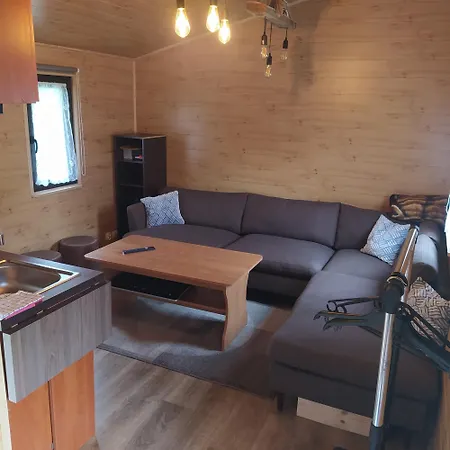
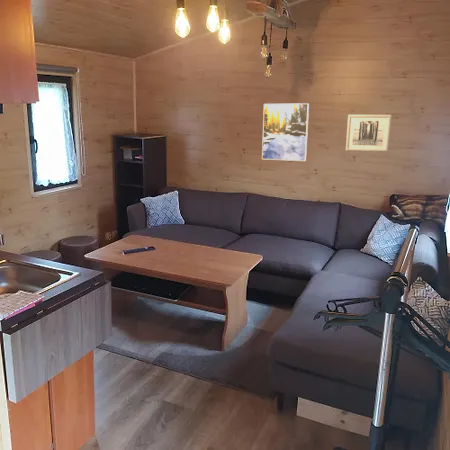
+ wall art (368, 133)
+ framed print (284, 132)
